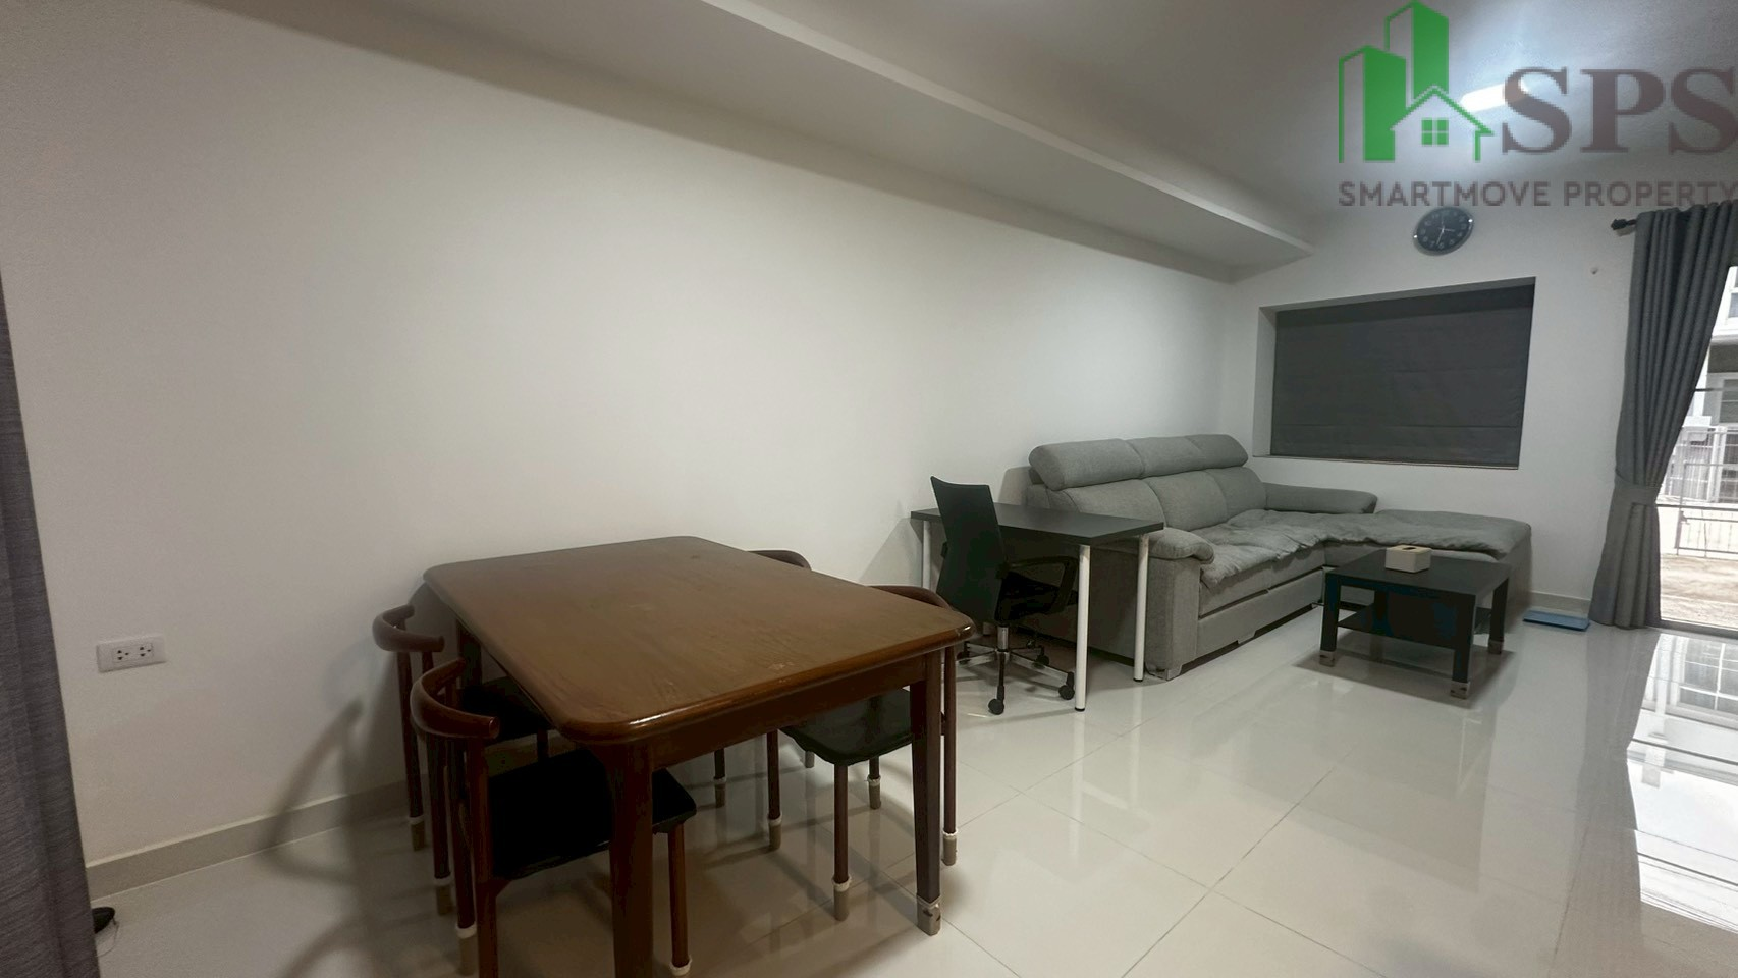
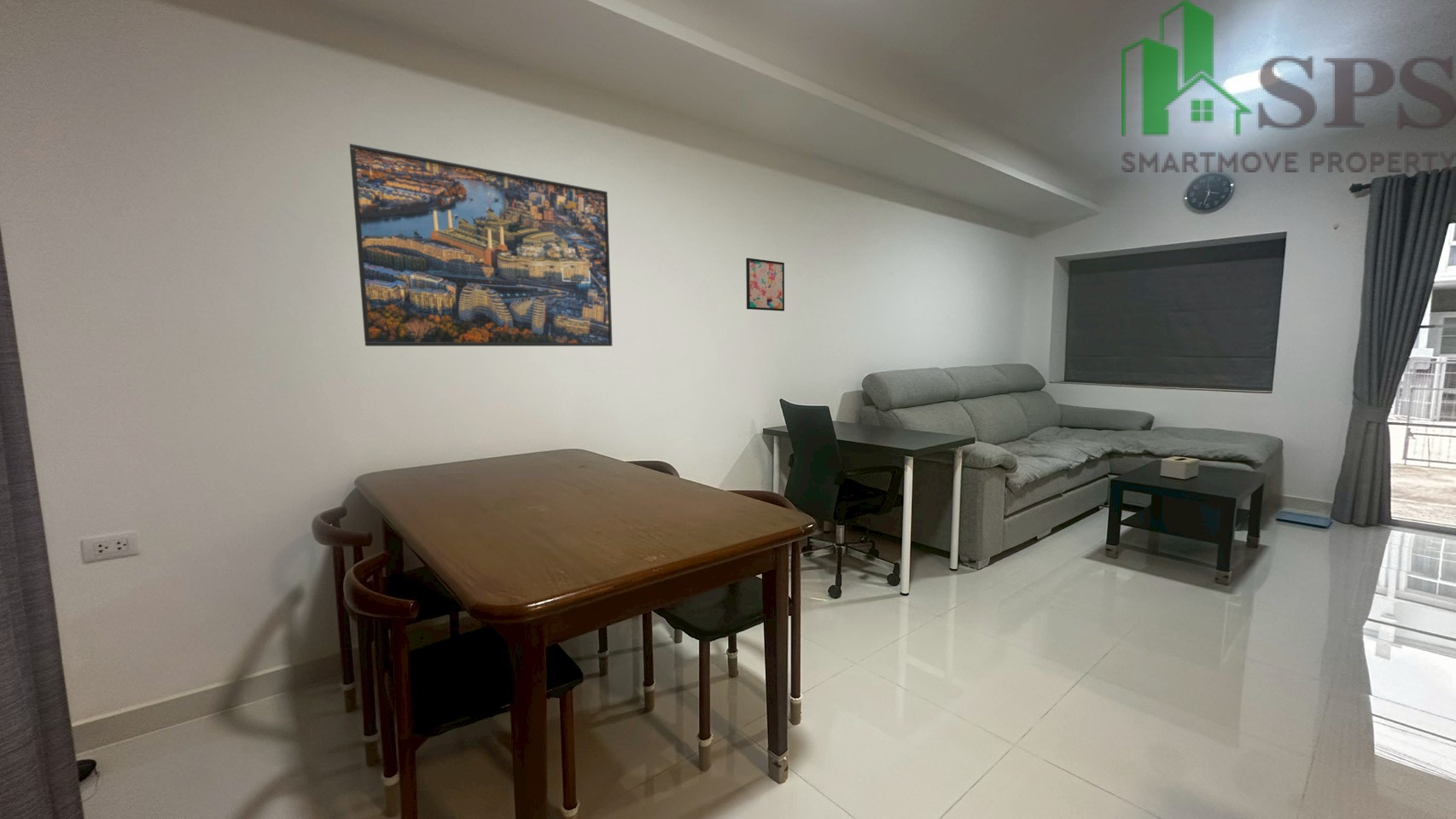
+ wall art (766, 285)
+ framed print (499, 259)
